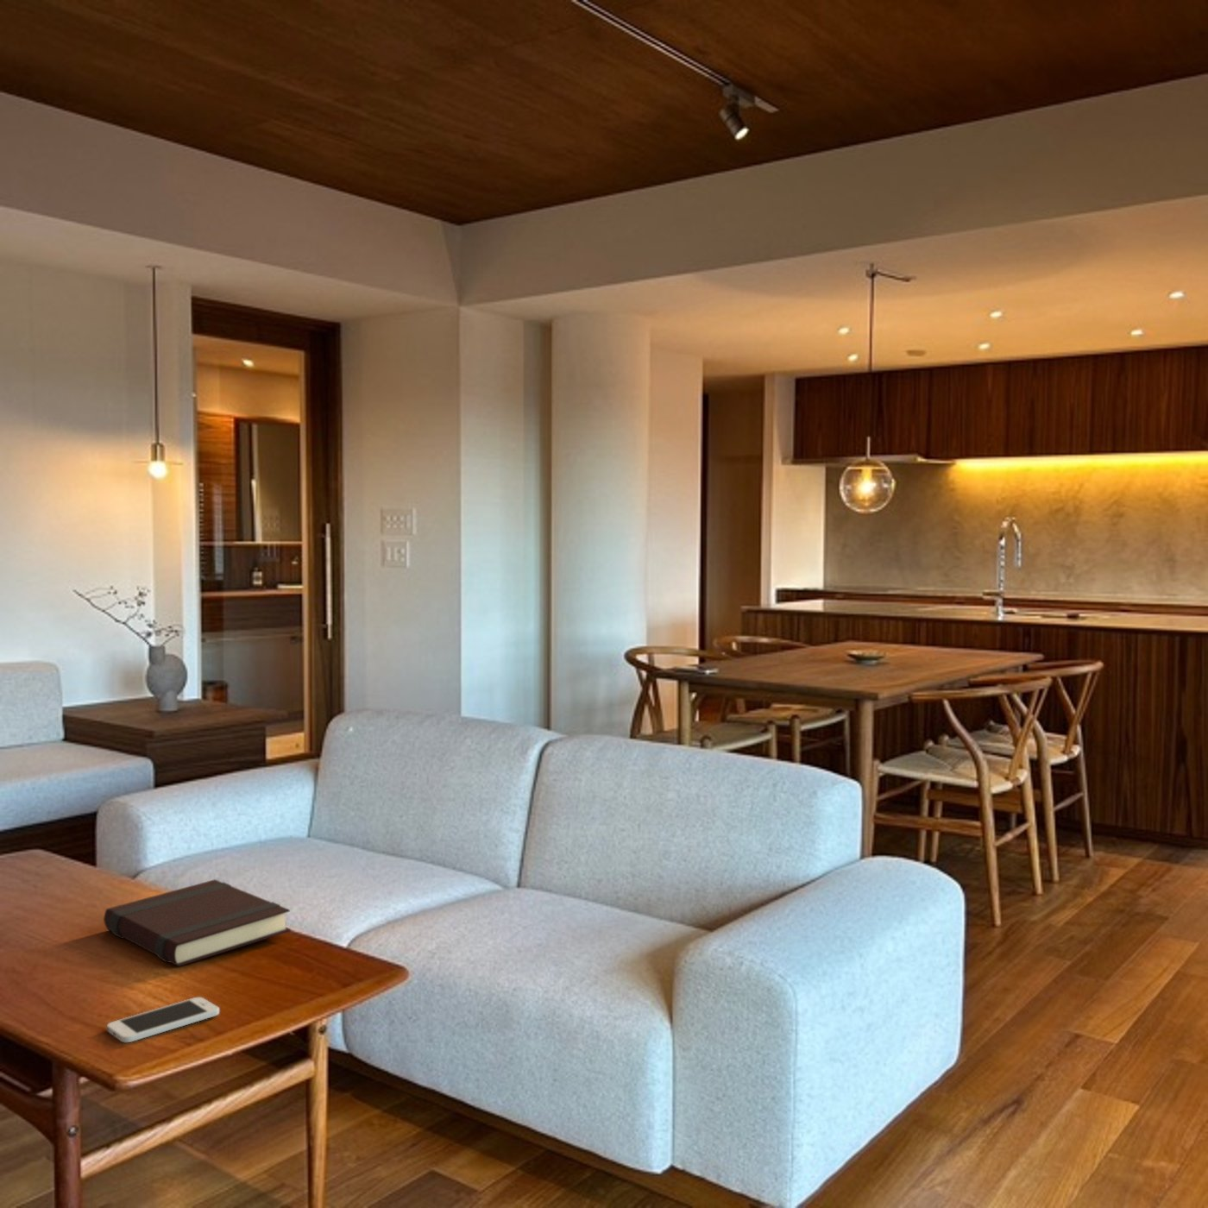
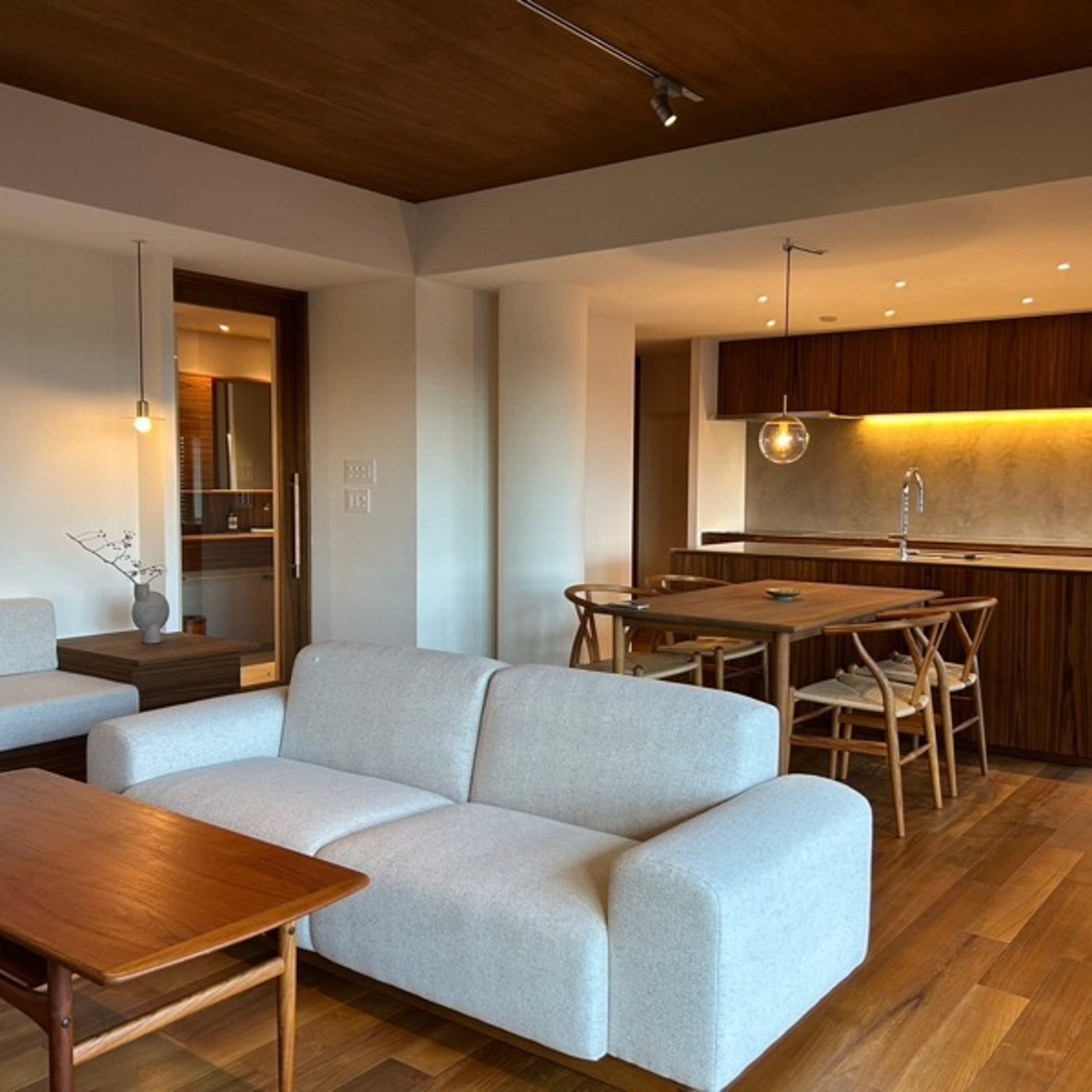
- book (196, 919)
- smartphone (164, 1018)
